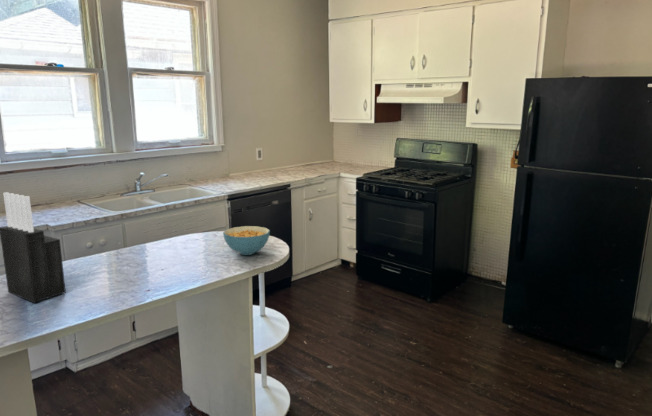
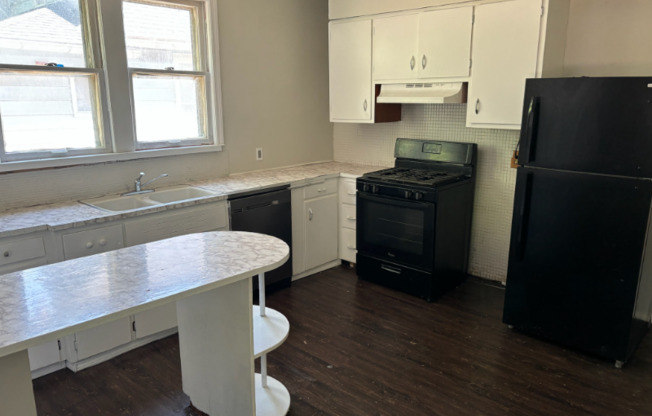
- knife block (34, 243)
- cereal bowl (247, 242)
